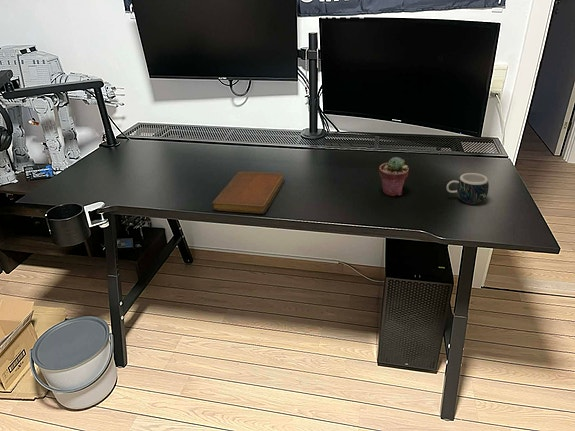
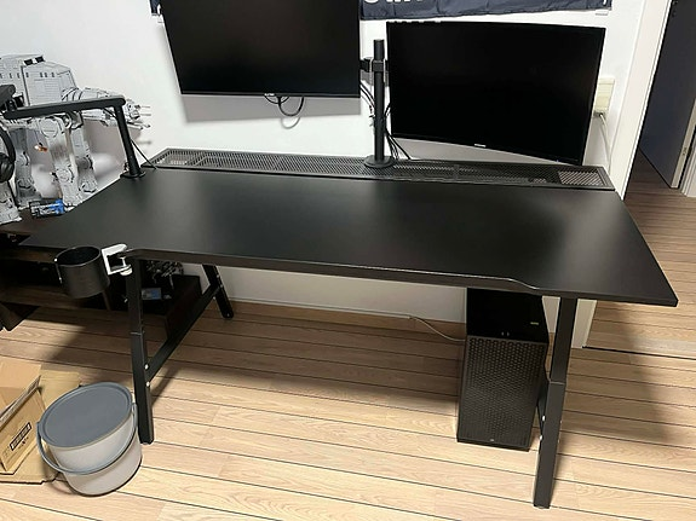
- mug (467, 188)
- notebook (250, 190)
- potted succulent (393, 175)
